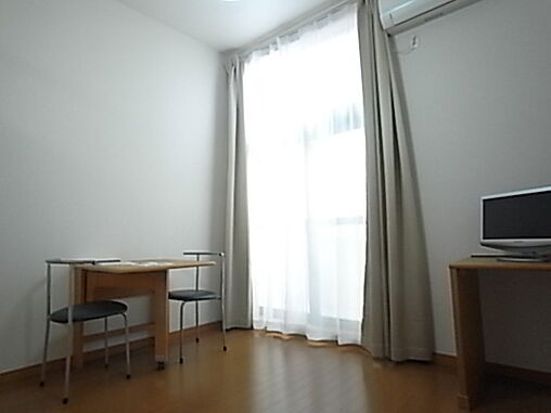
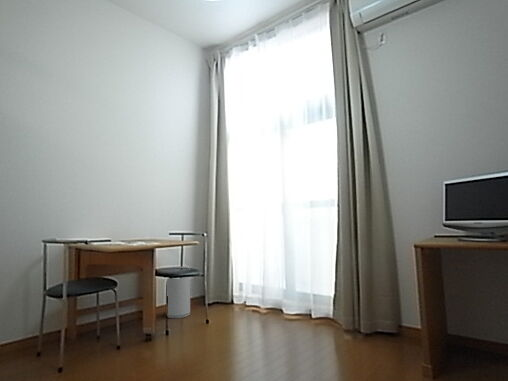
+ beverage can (178, 291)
